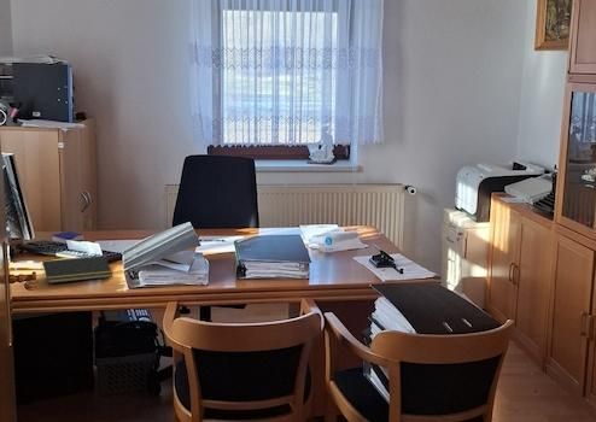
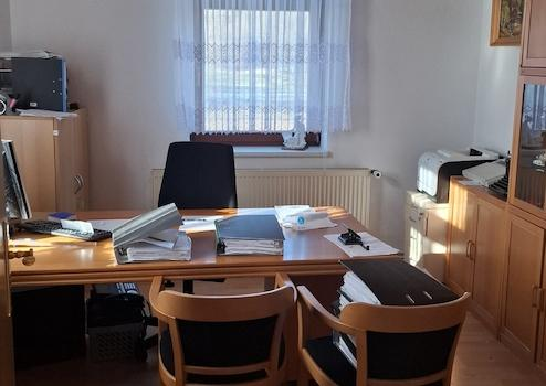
- notepad (77, 269)
